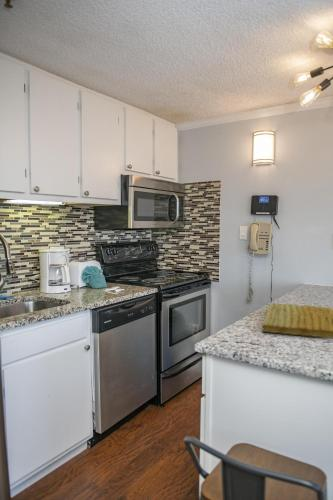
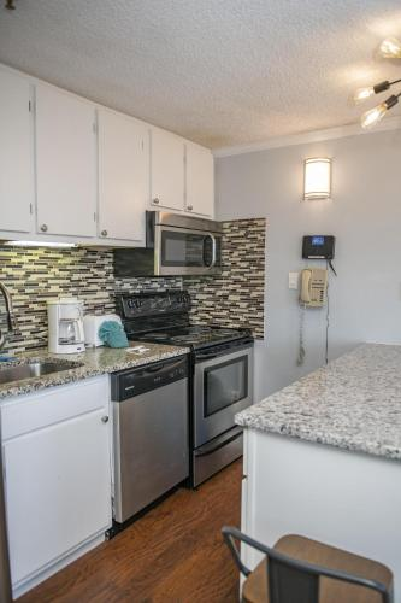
- cutting board (300, 317)
